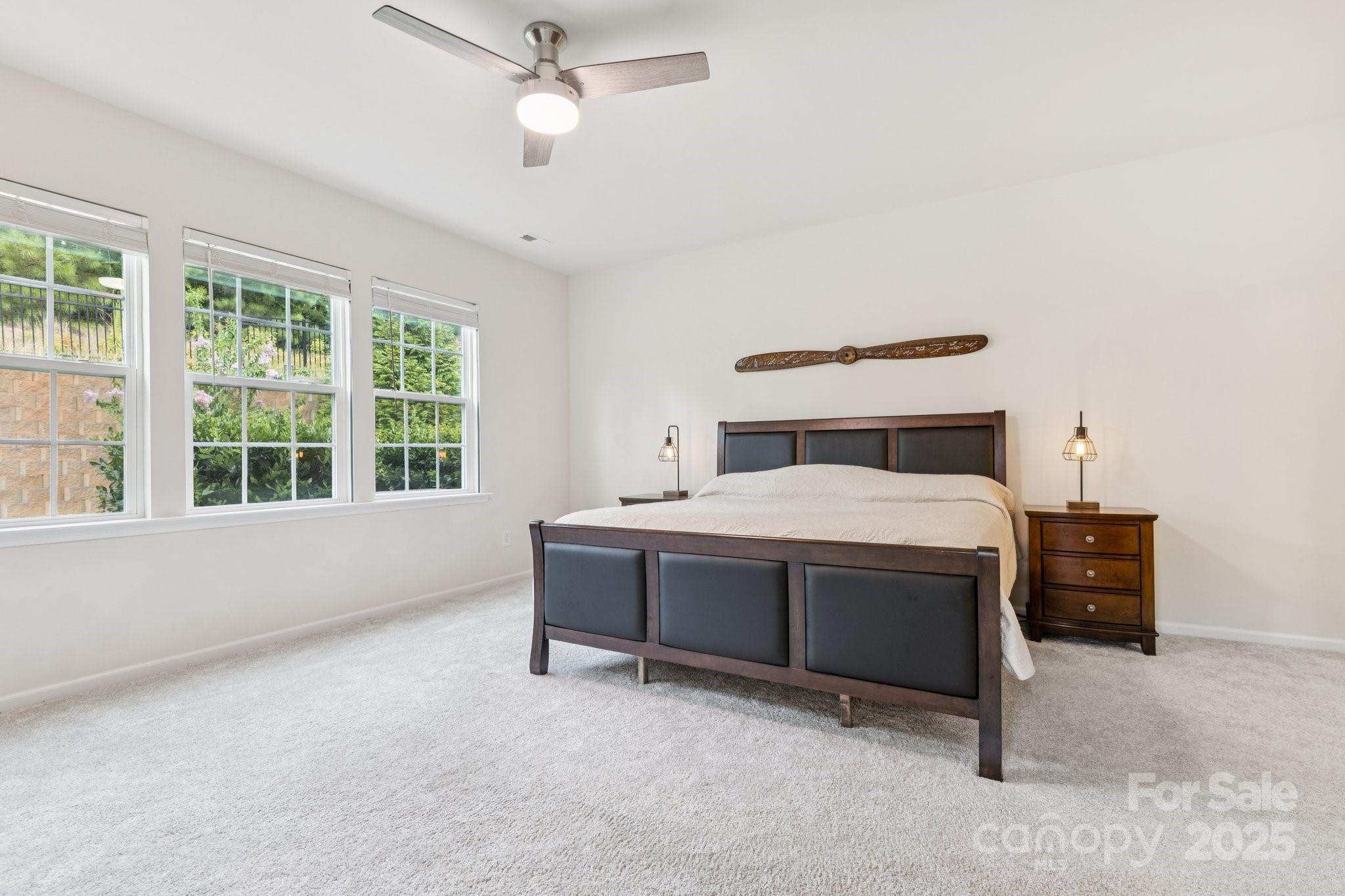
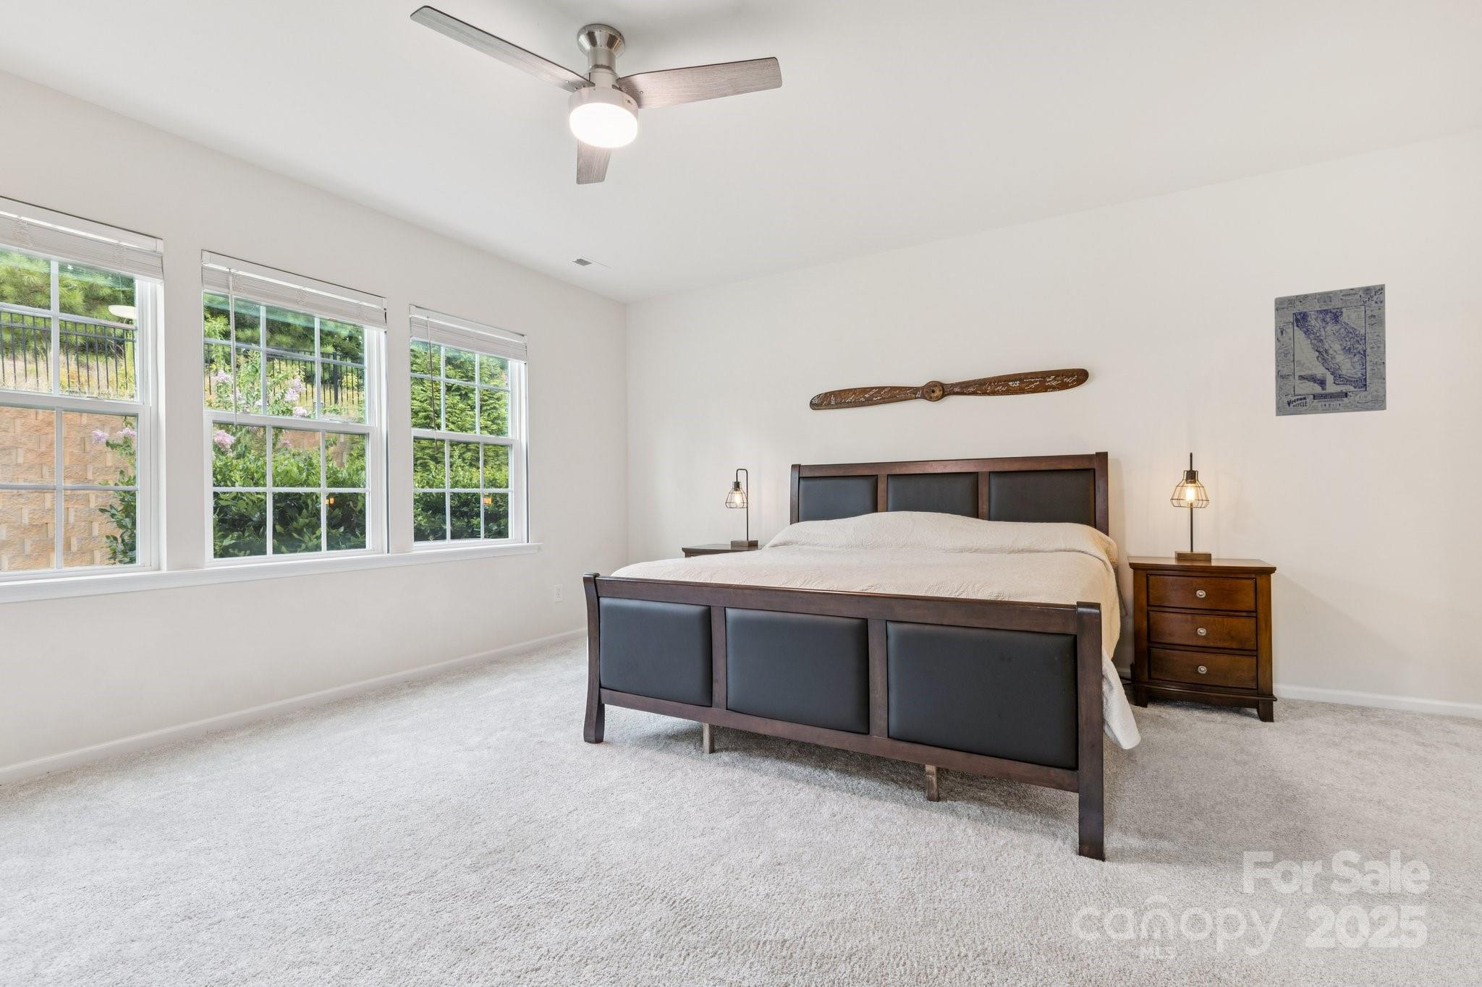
+ wall art (1328, 352)
